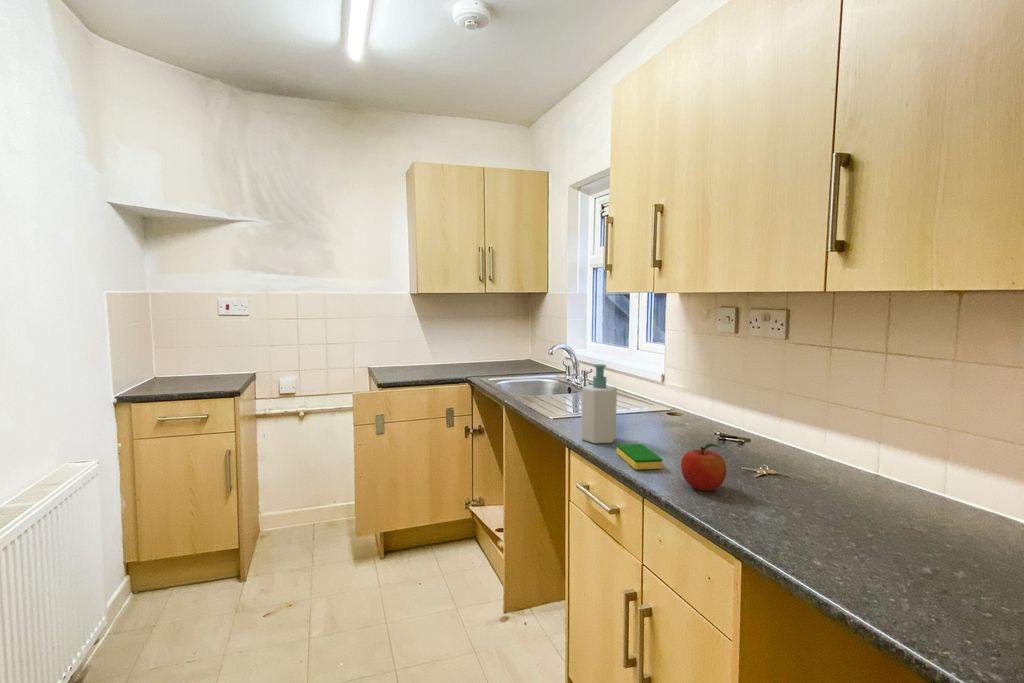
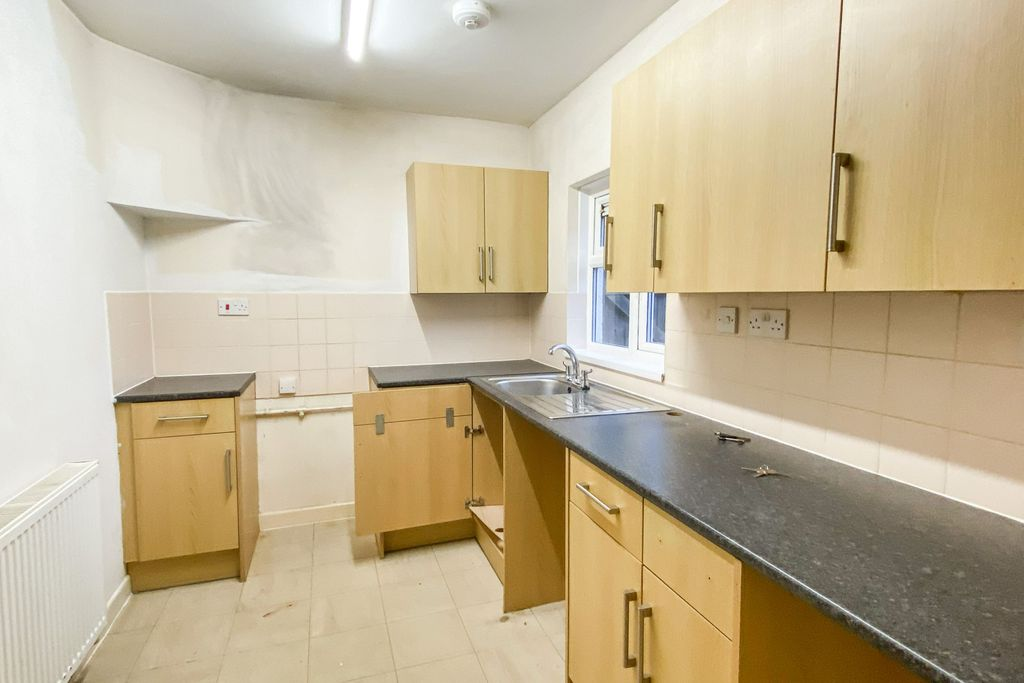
- fruit (703, 465)
- soap bottle (599, 402)
- dish sponge (638, 456)
